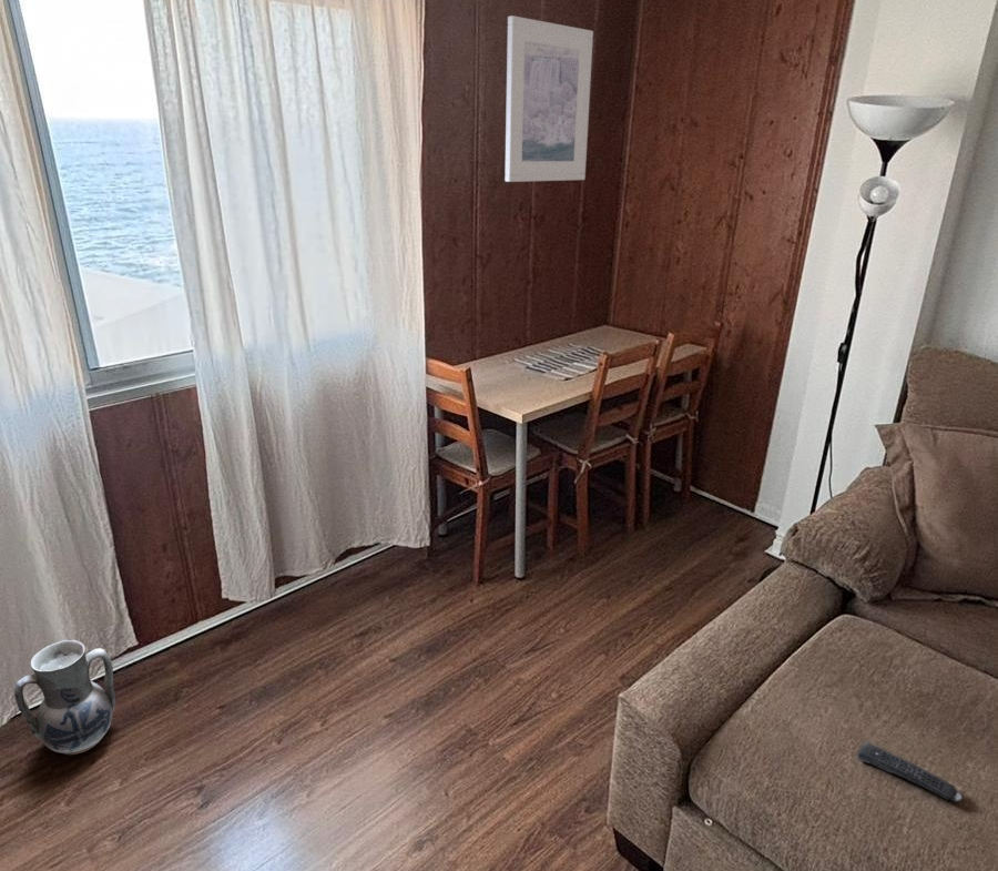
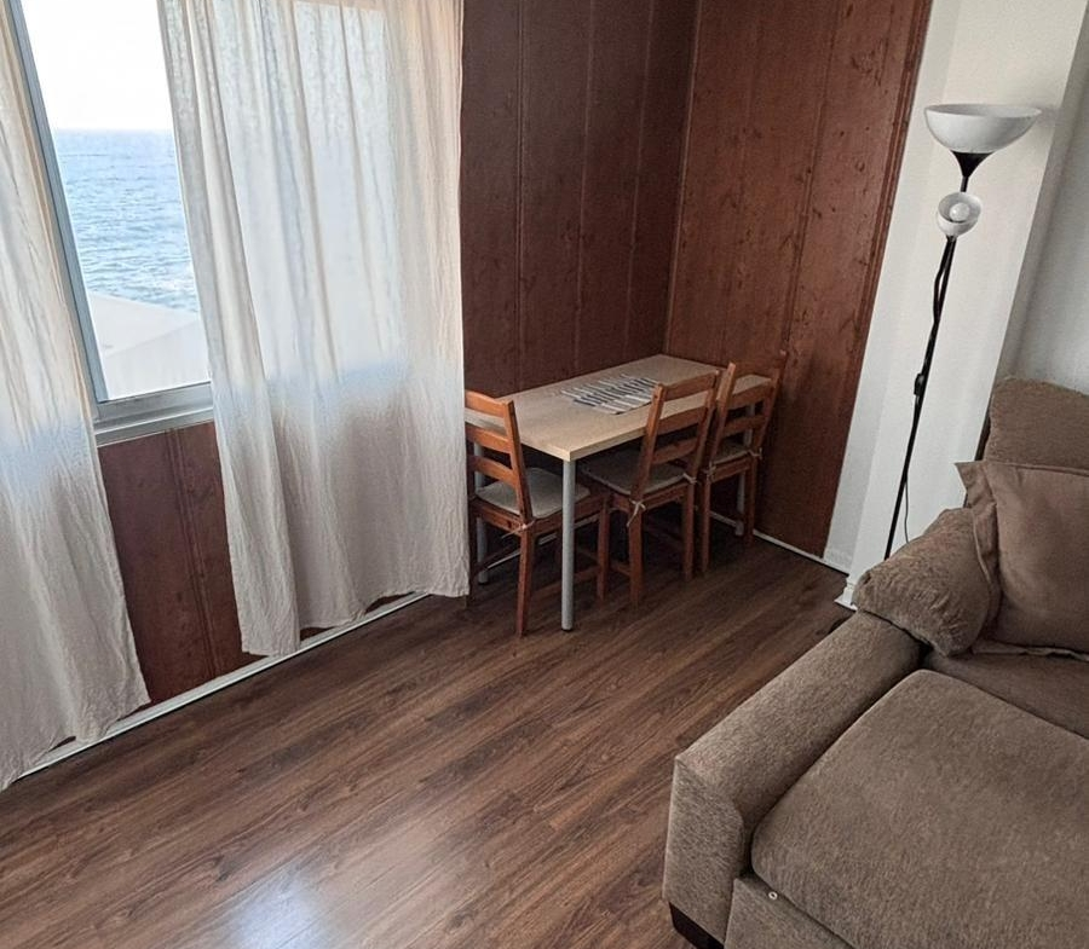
- remote control (908, 772)
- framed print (549, 104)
- ceramic jug (70, 698)
